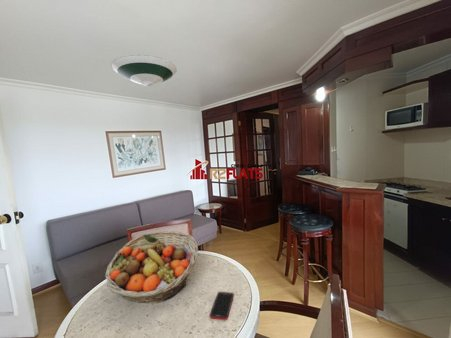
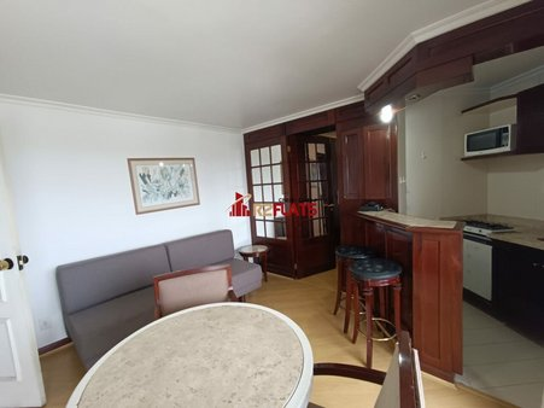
- cell phone (222, 304)
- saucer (146, 76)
- fruit basket (154, 264)
